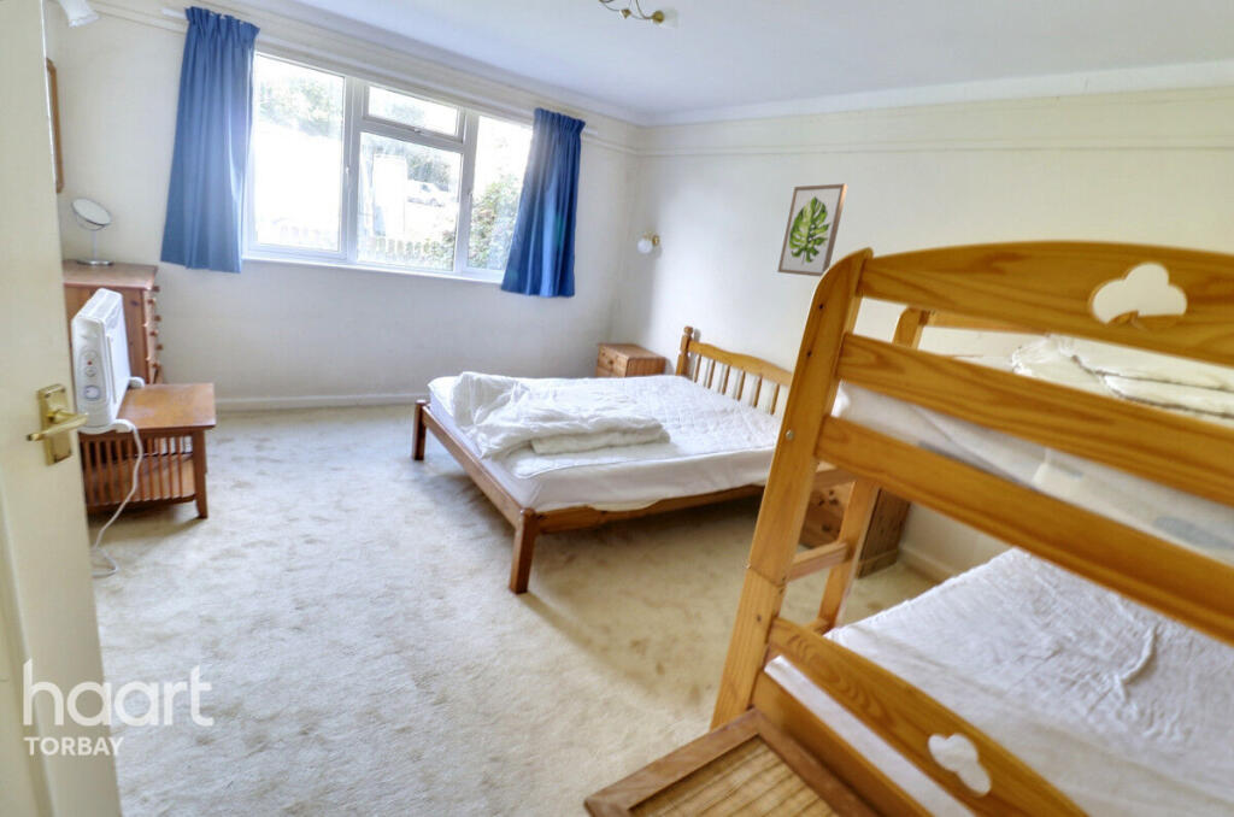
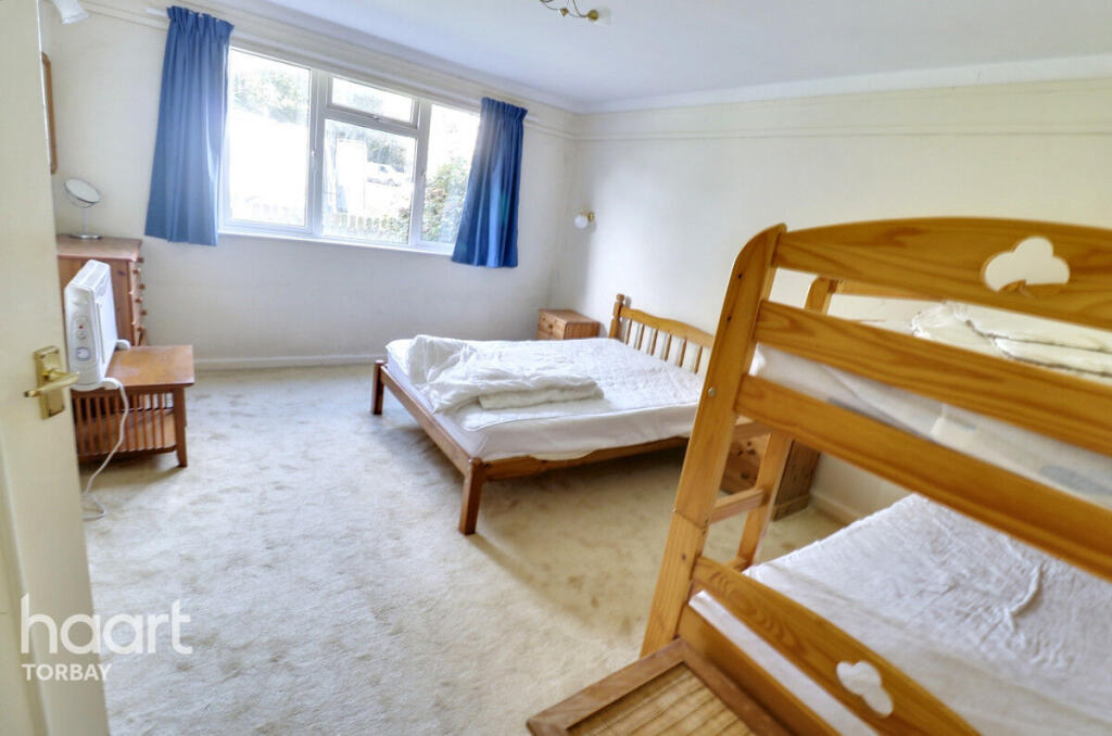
- wall art (810, 230)
